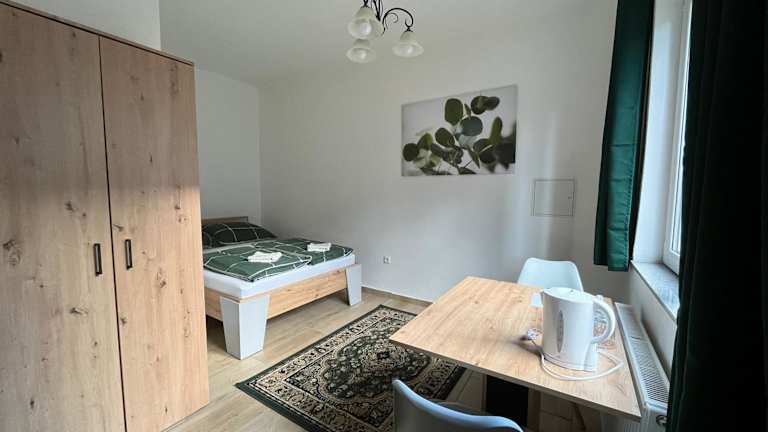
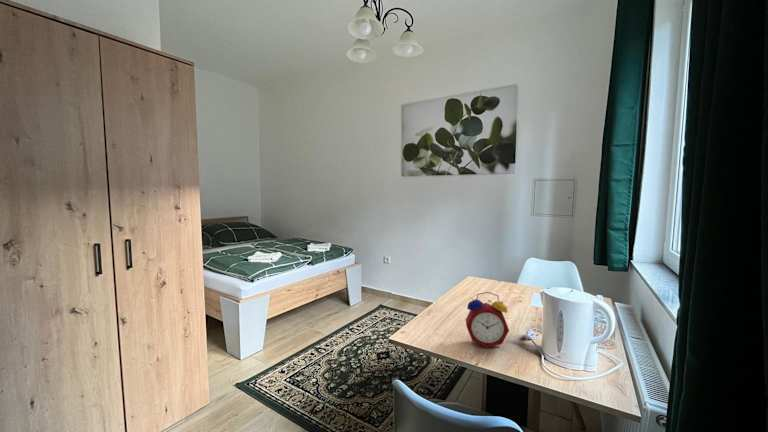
+ alarm clock (486, 316)
